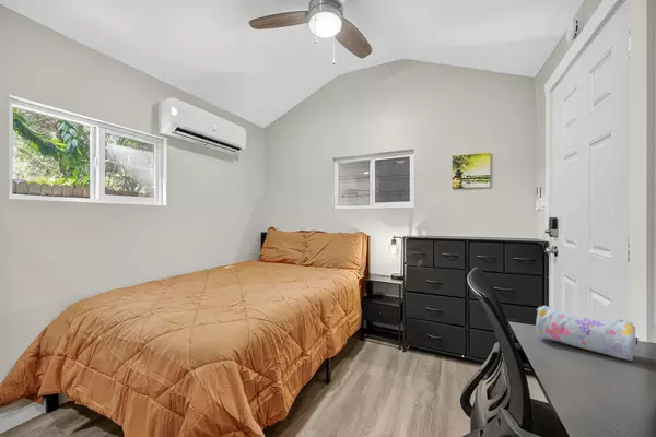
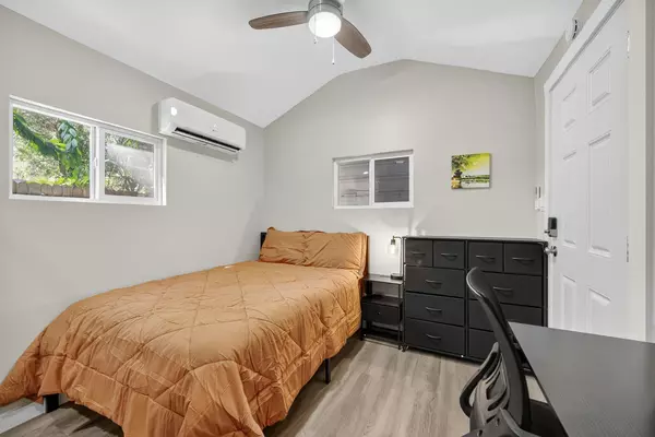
- pencil case (582, 330)
